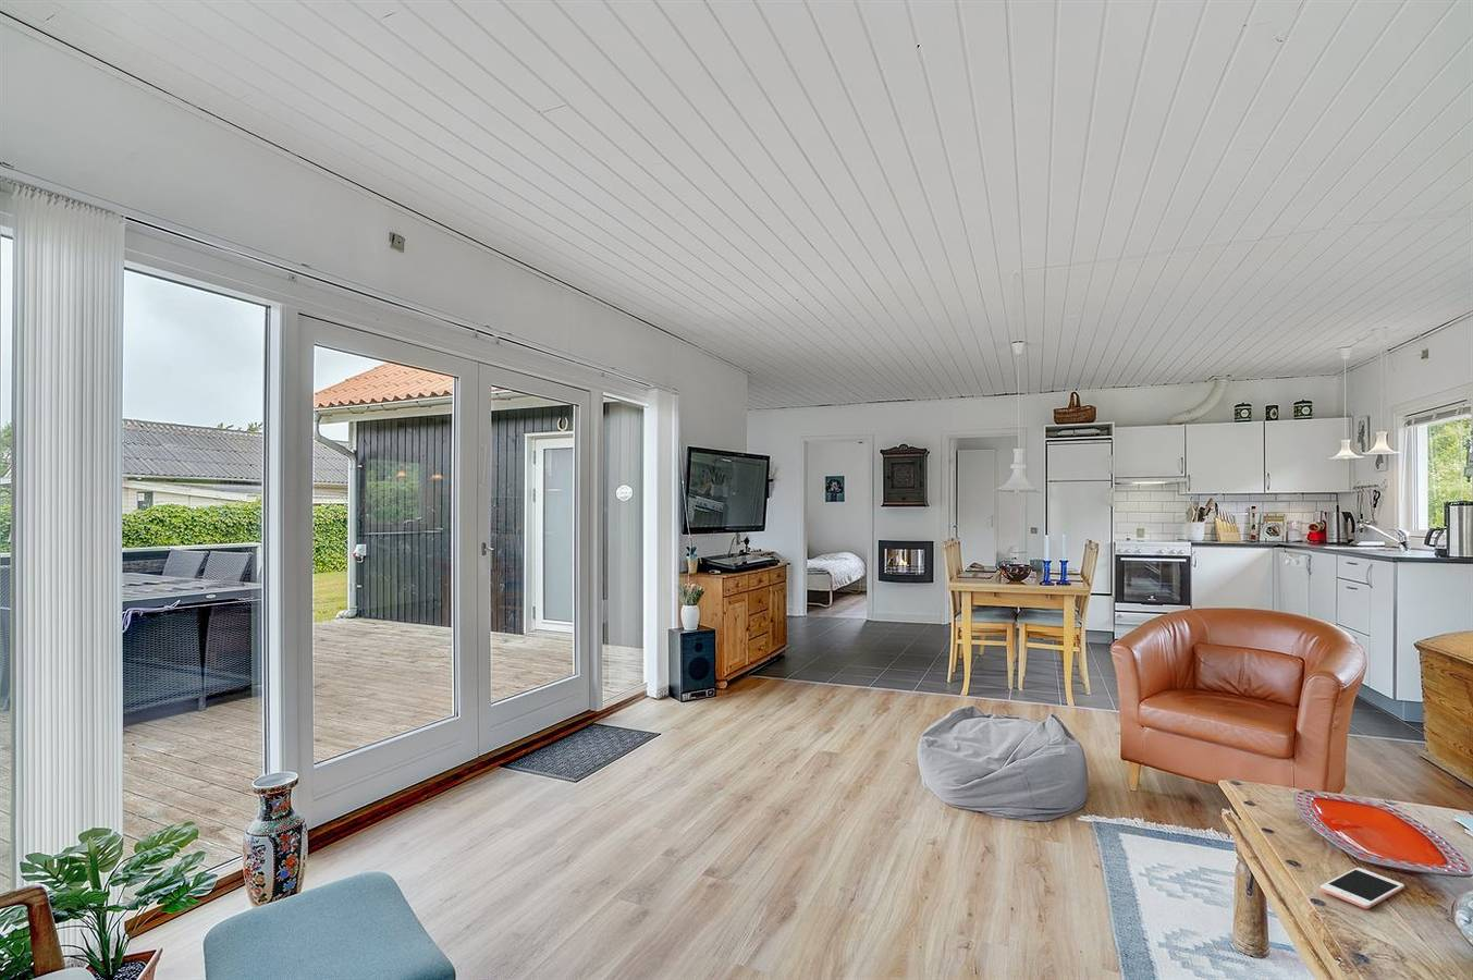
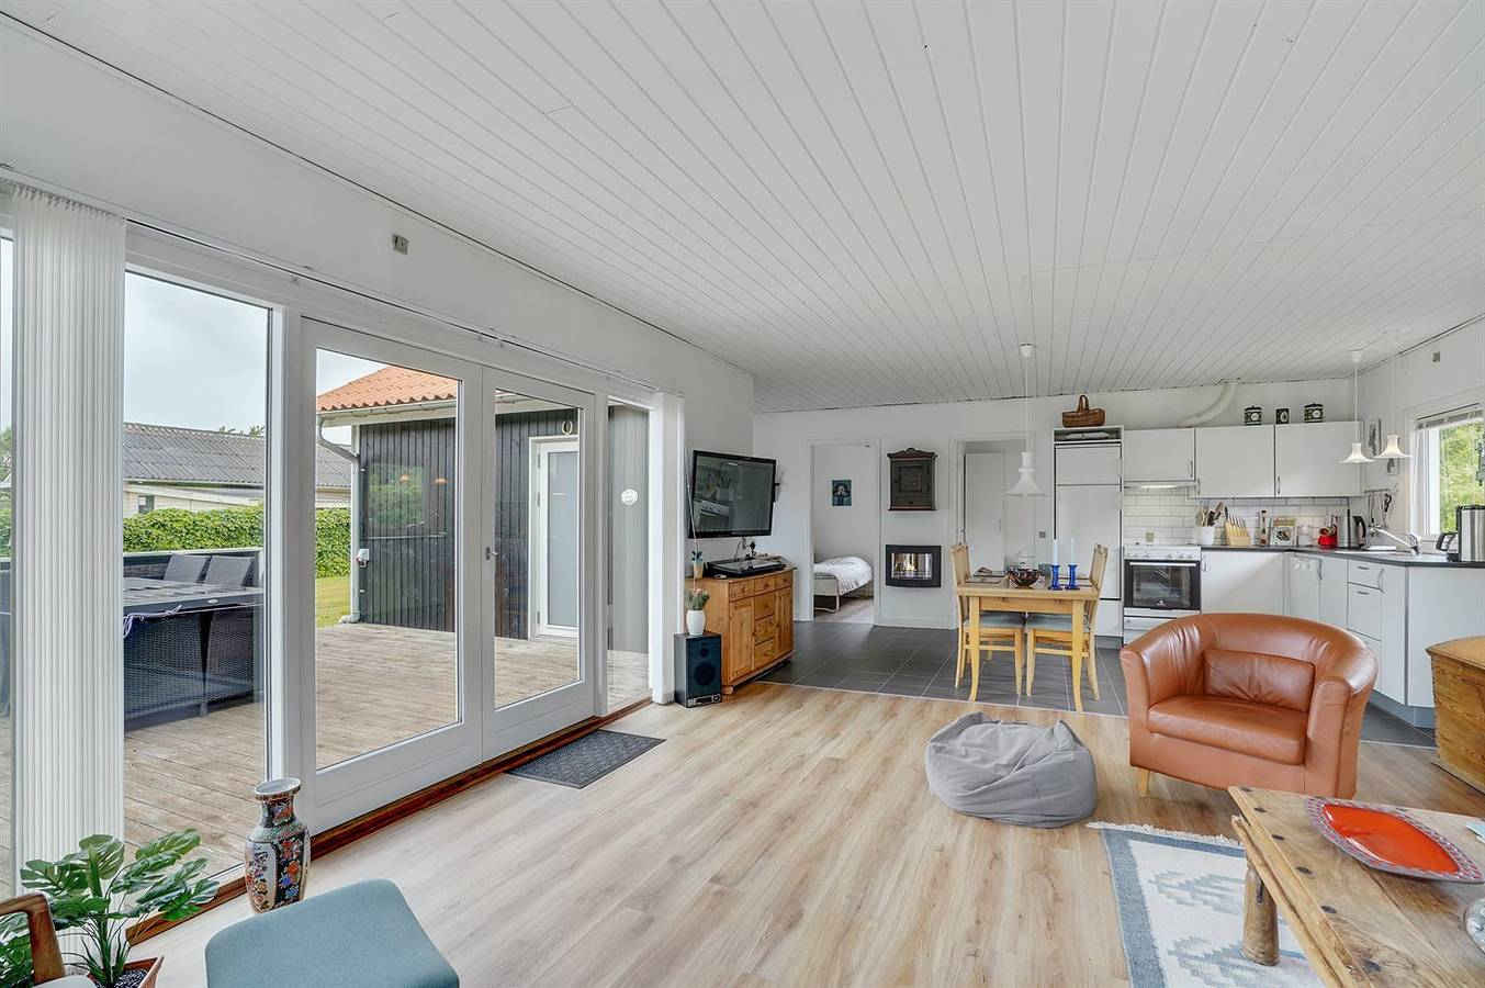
- cell phone (1361, 886)
